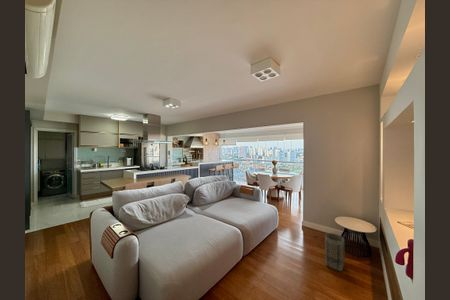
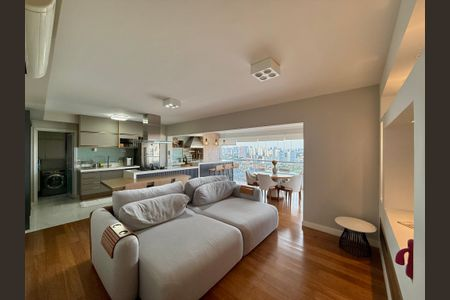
- basket (334, 251)
